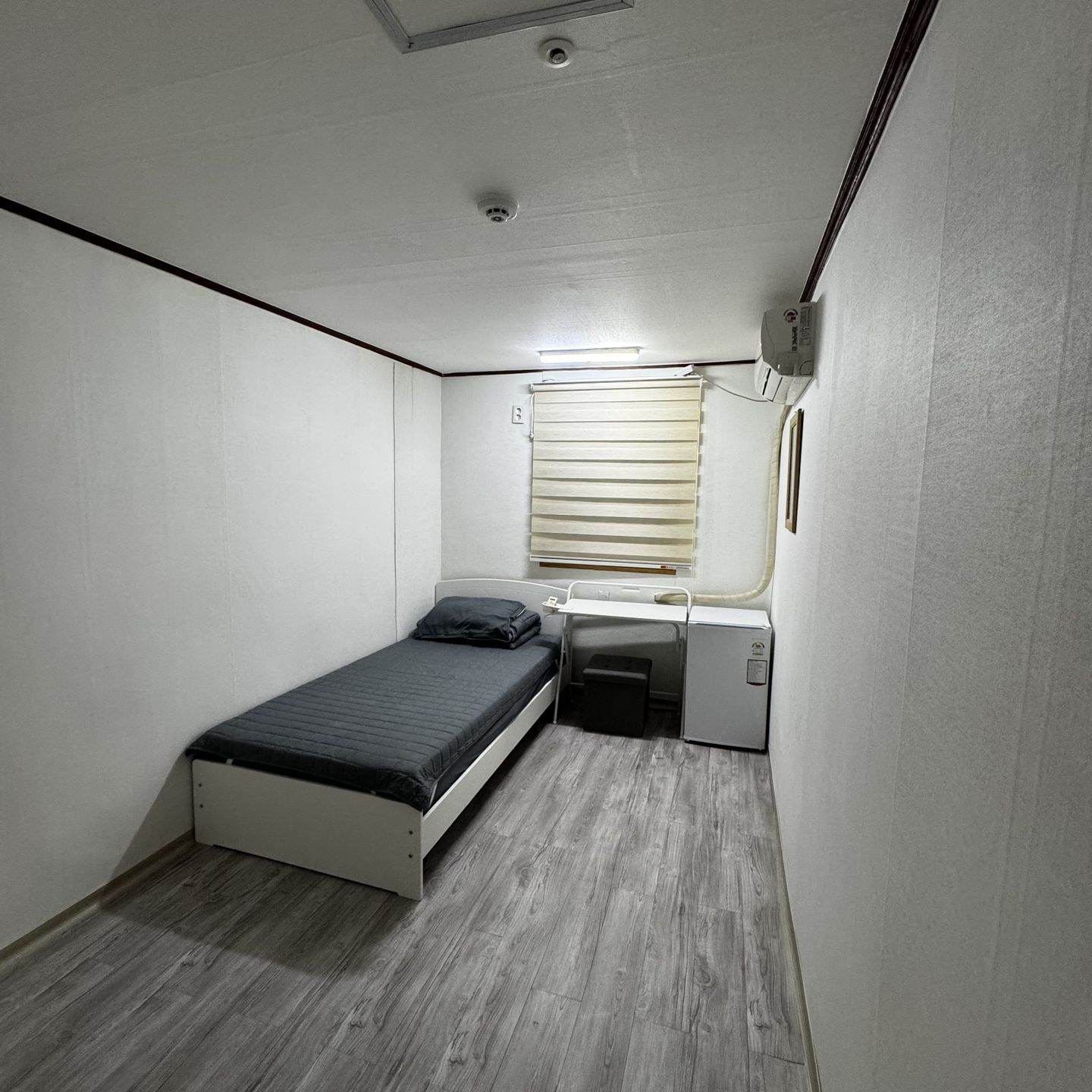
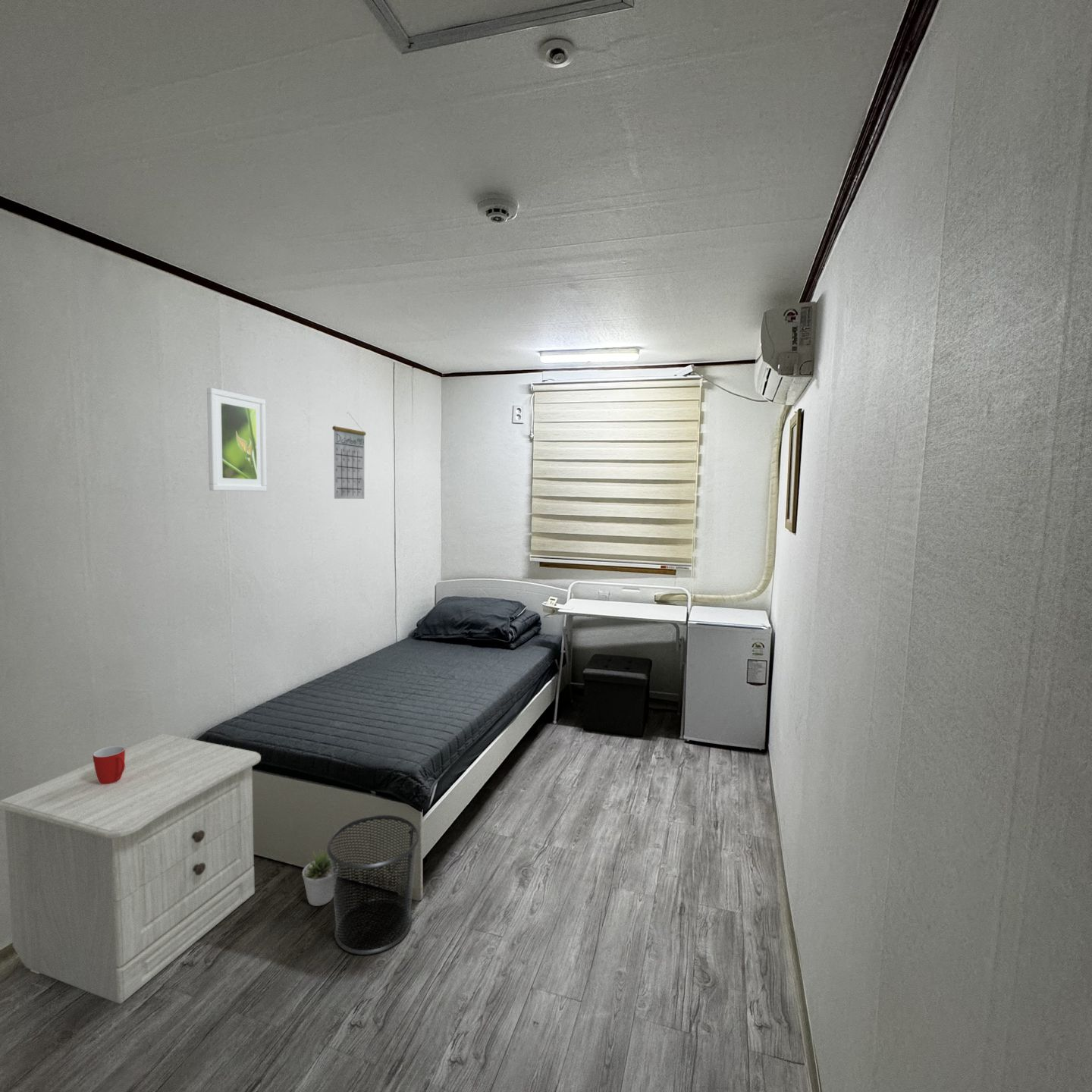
+ mug (113, 766)
+ waste bin (374, 883)
+ potted plant (319, 874)
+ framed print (238, 442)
+ nightstand (147, 852)
+ calendar (350, 456)
